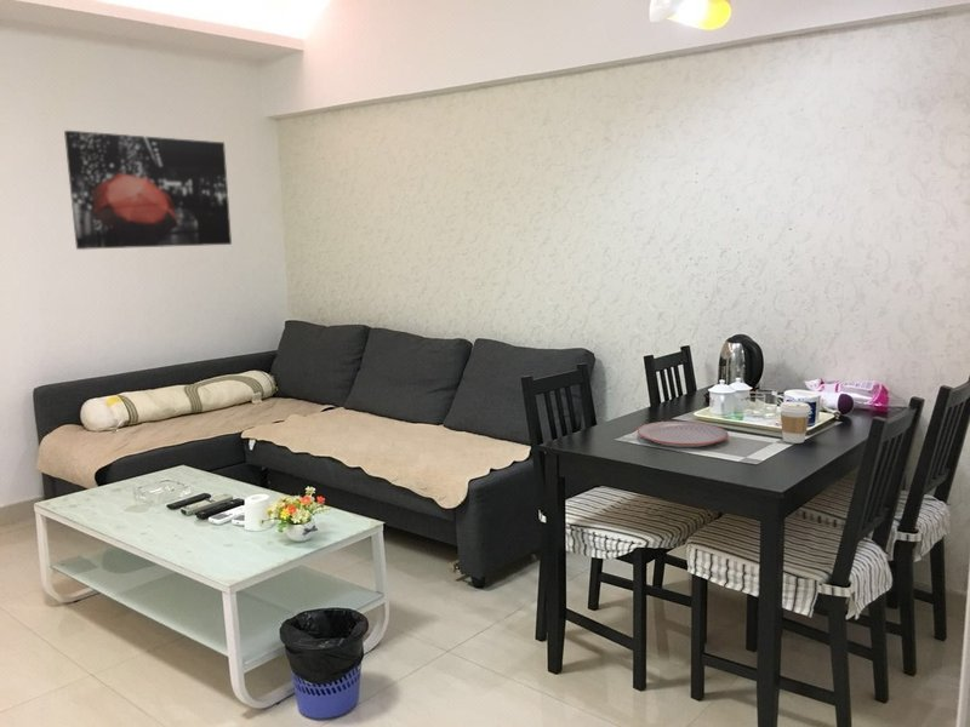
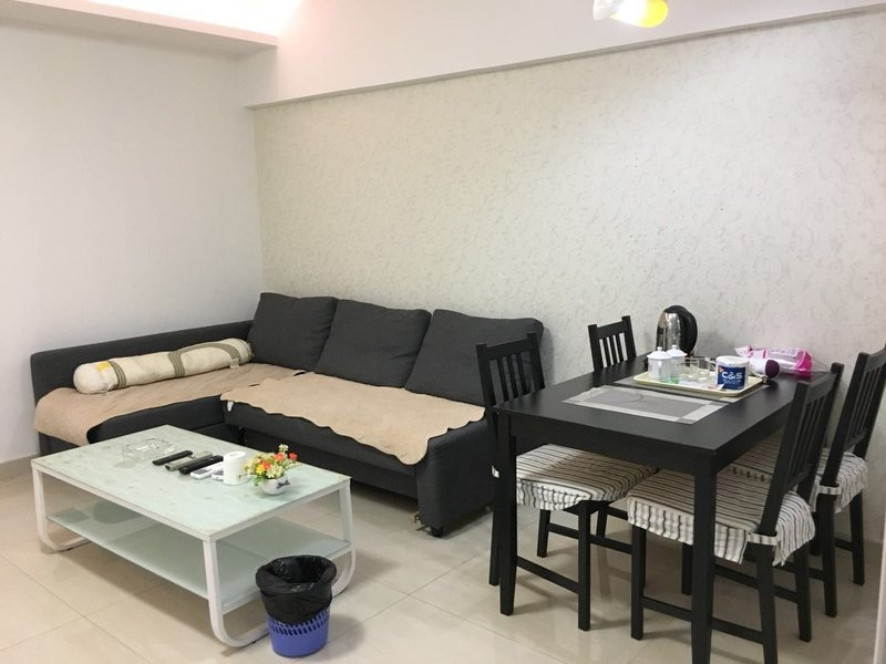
- coffee cup (794, 420)
- wall art (154, 191)
- plate (681, 435)
